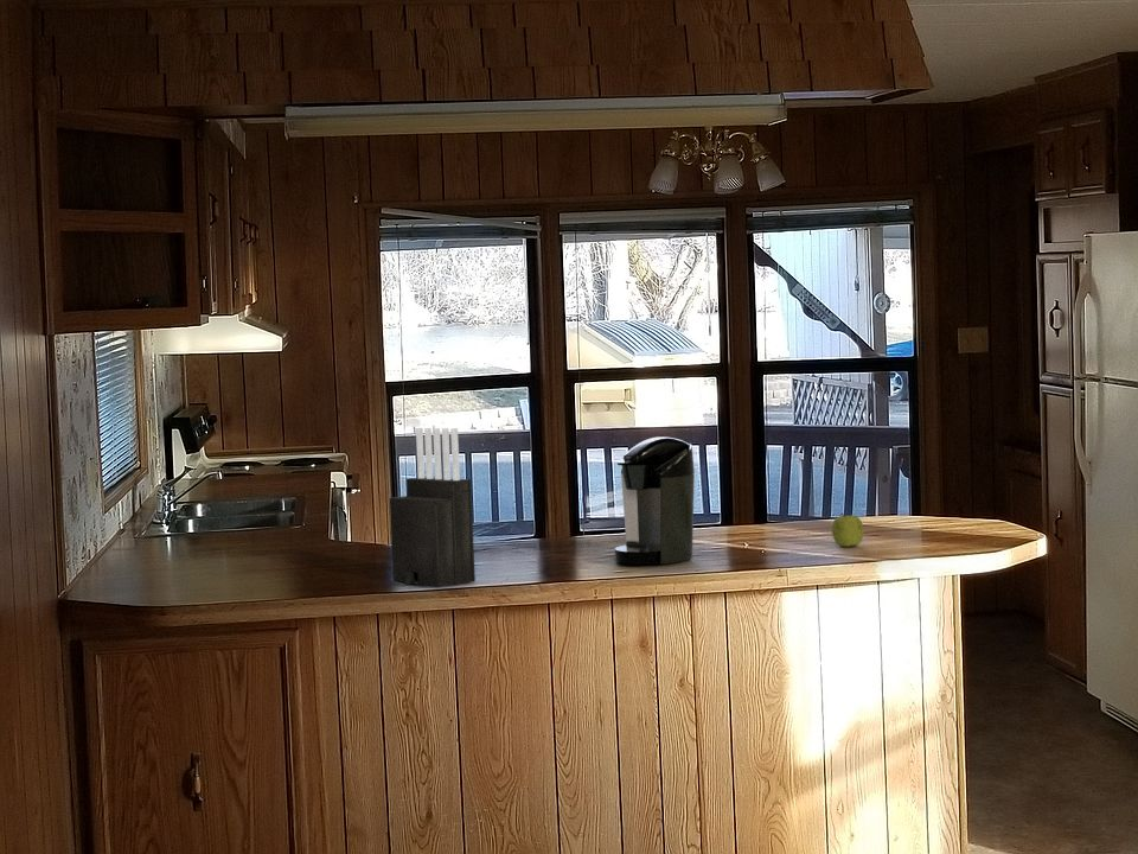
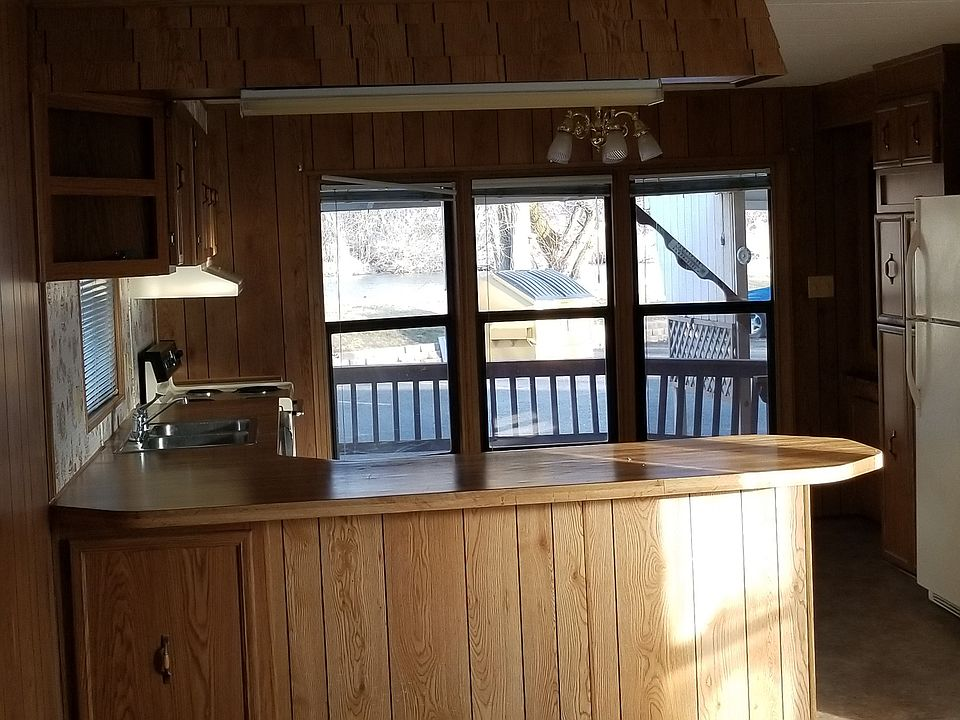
- coffee maker (645, 496)
- knife block (426, 505)
- fruit (848, 529)
